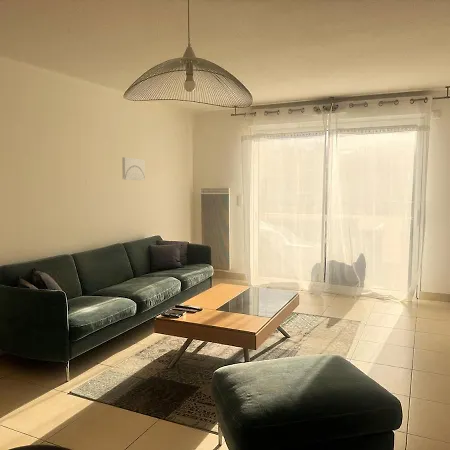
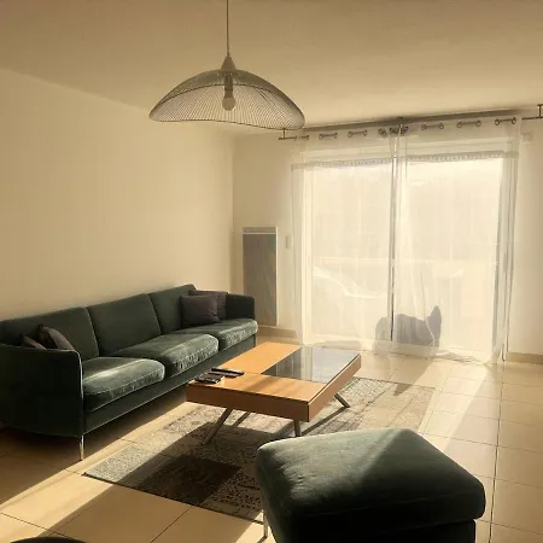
- wall art (133, 169)
